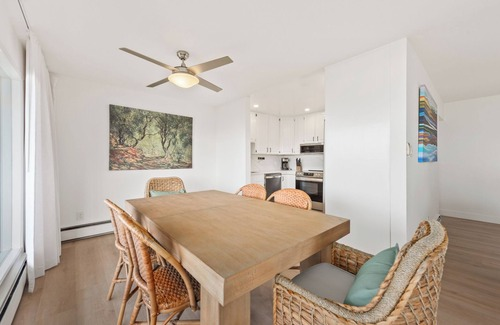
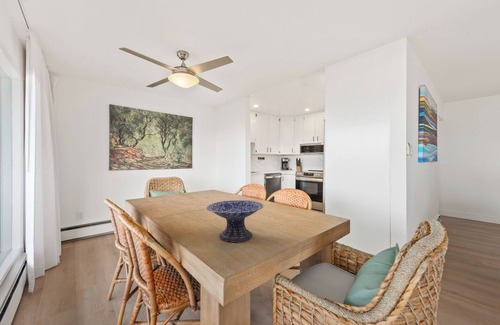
+ decorative bowl (235, 220)
